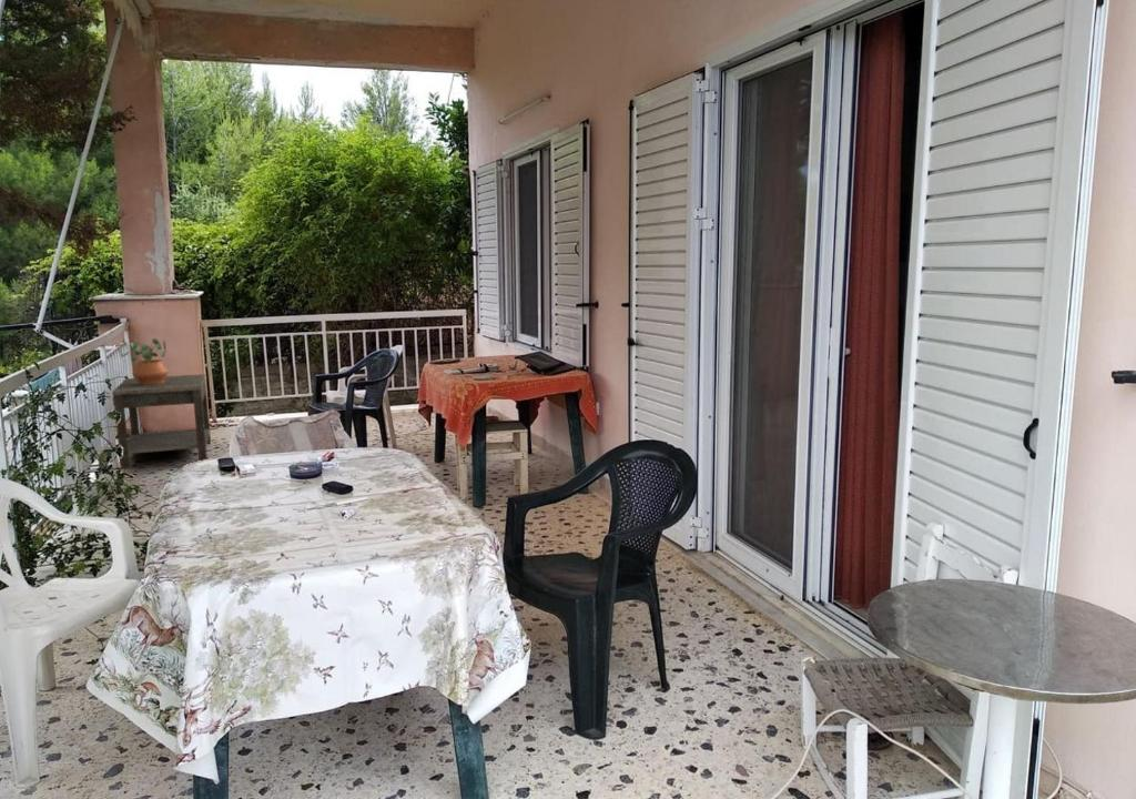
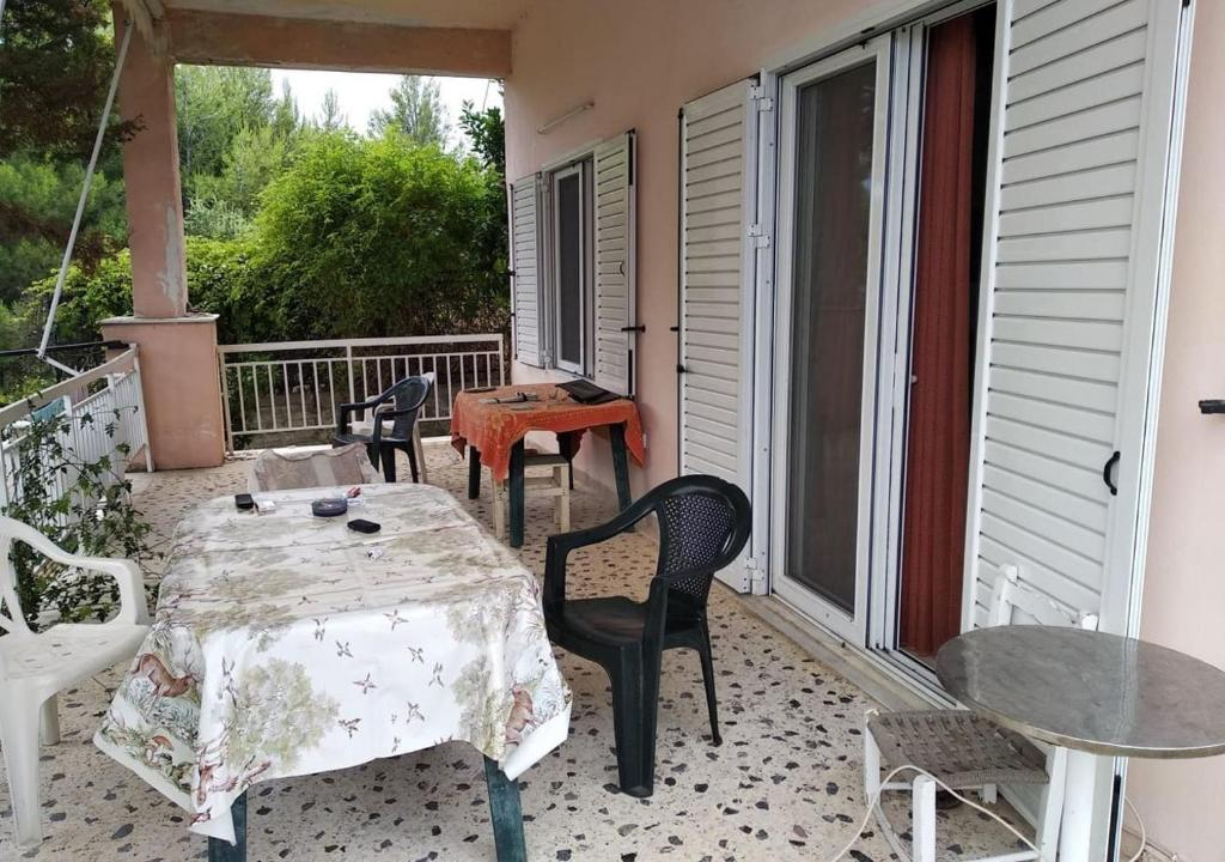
- potted plant (144, 361)
- side table (165, 431)
